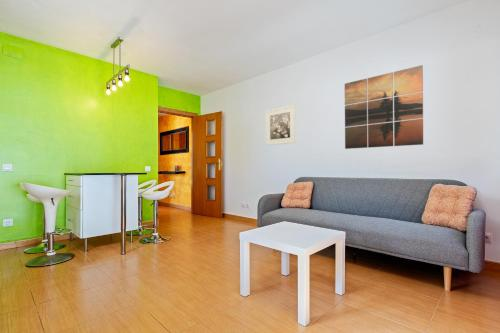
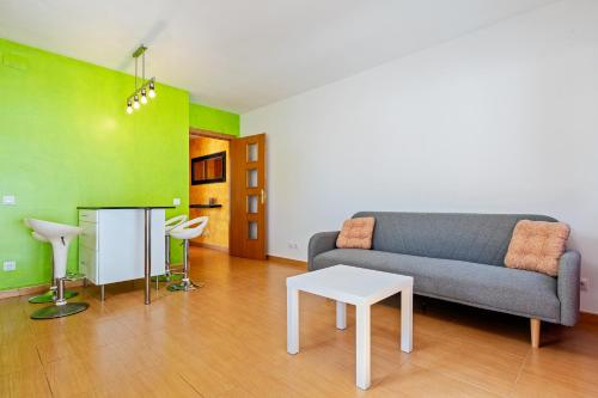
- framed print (279, 126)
- wall art (380, 111)
